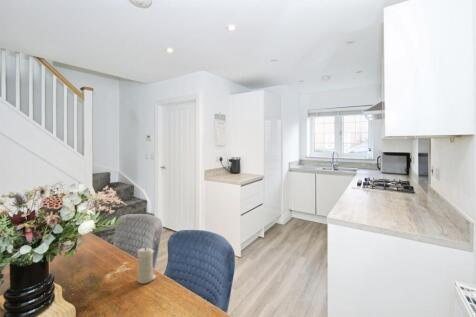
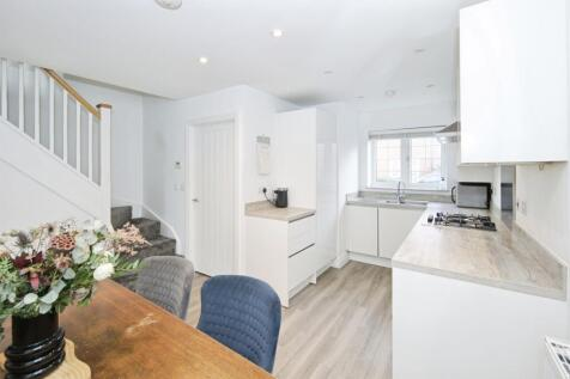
- candle (146, 263)
